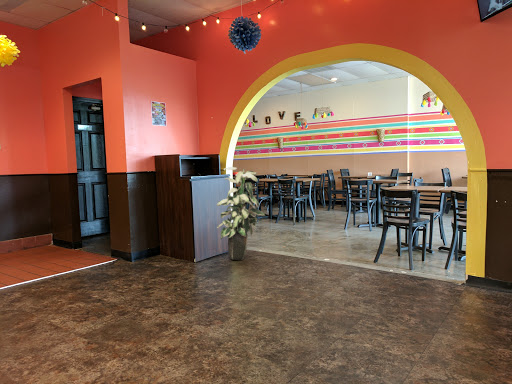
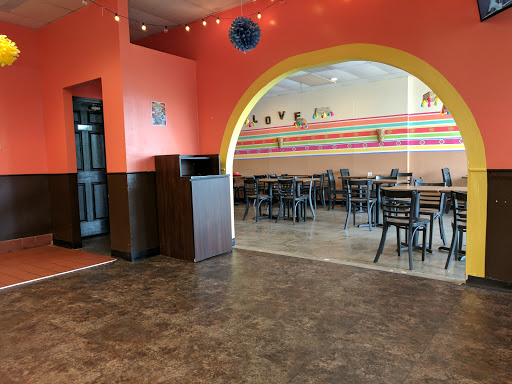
- indoor plant (237, 213)
